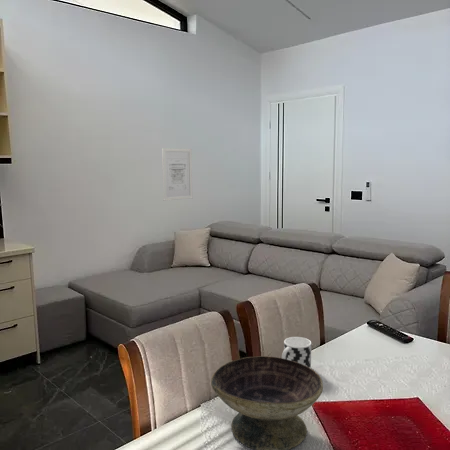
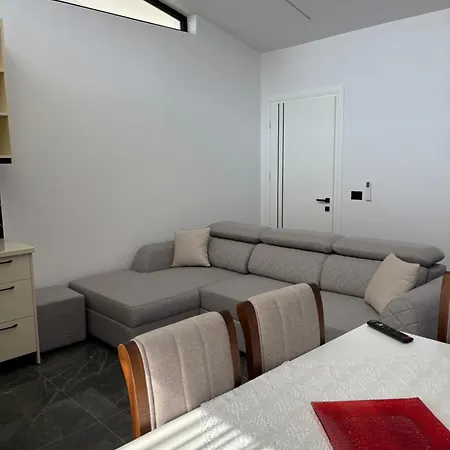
- decorative bowl (266, 400)
- wall art (177, 174)
- cup (294, 356)
